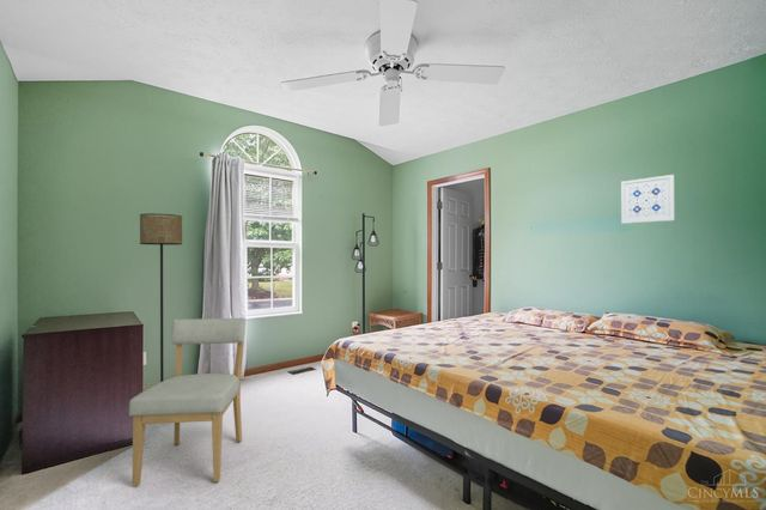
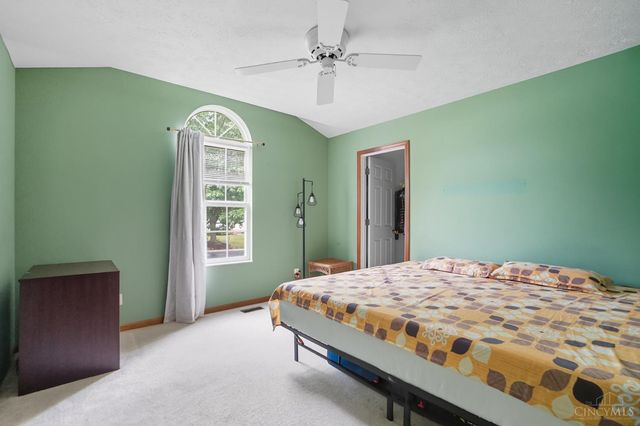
- chair (196, 390)
- wall art (646, 200)
- floor lamp (162, 308)
